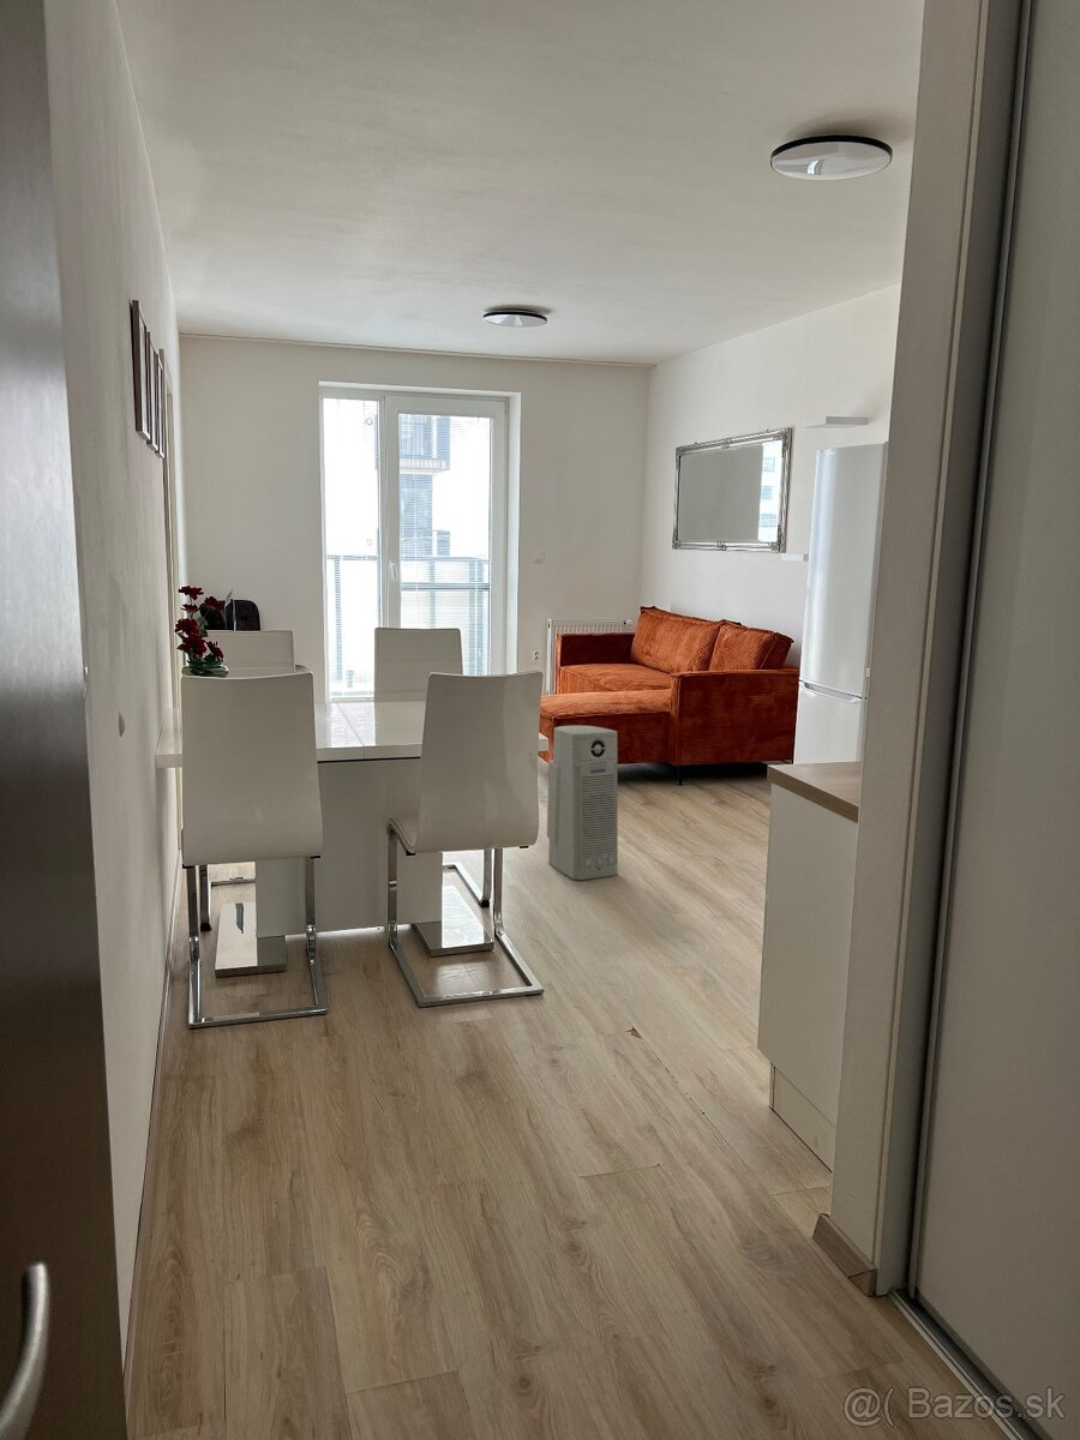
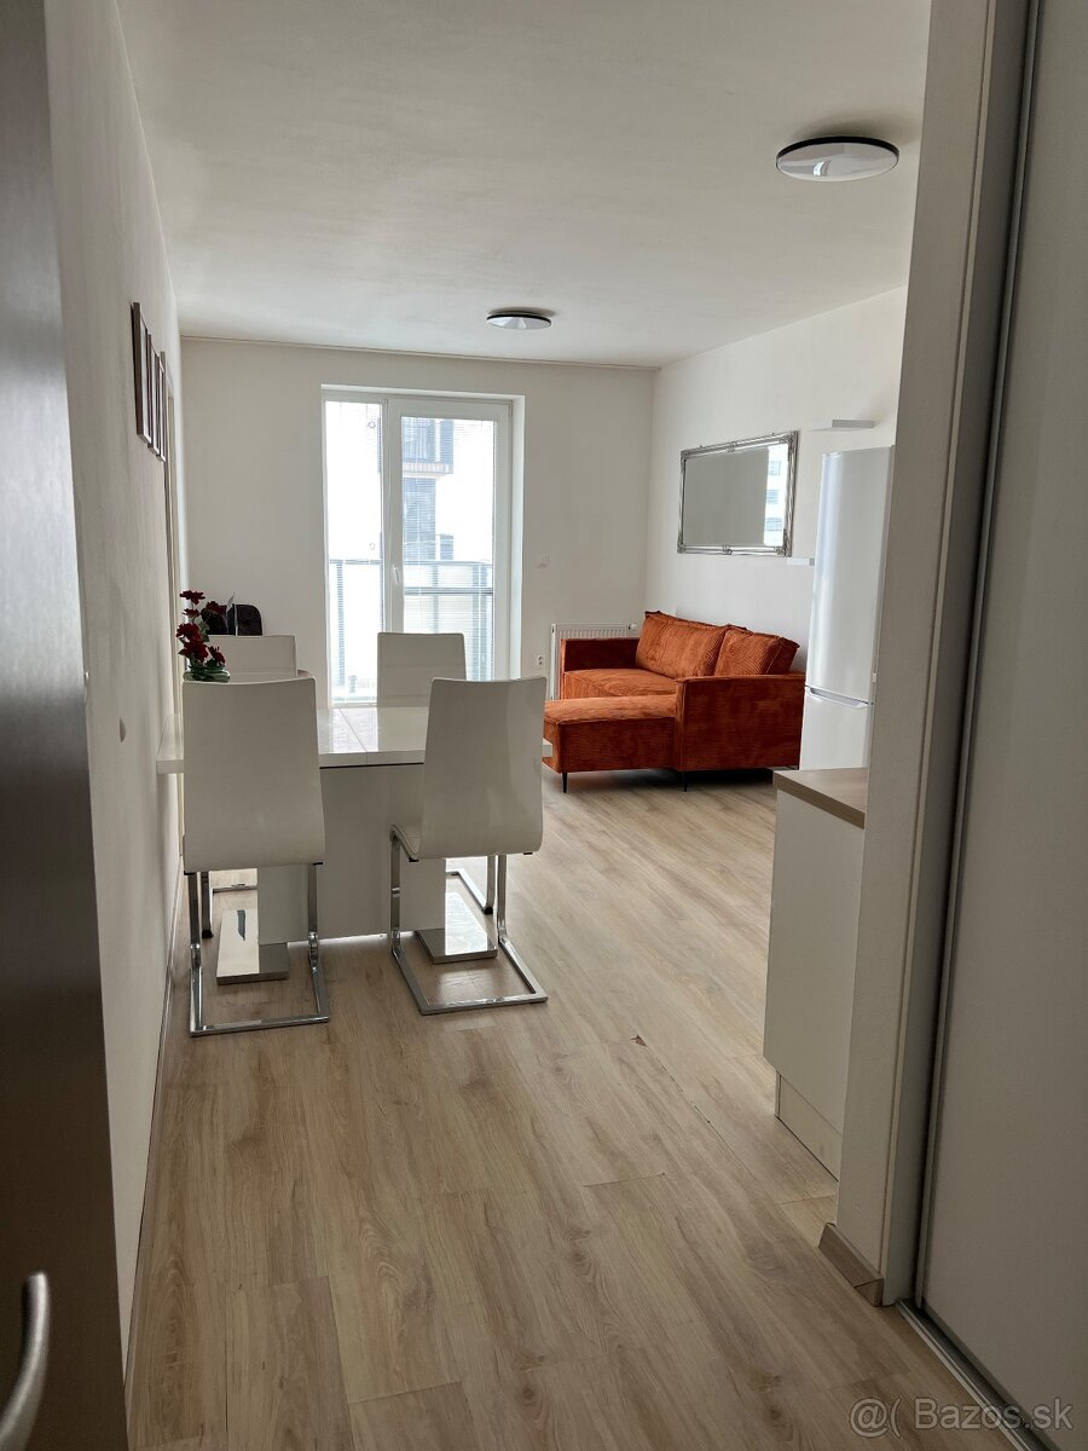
- air purifier (581, 798)
